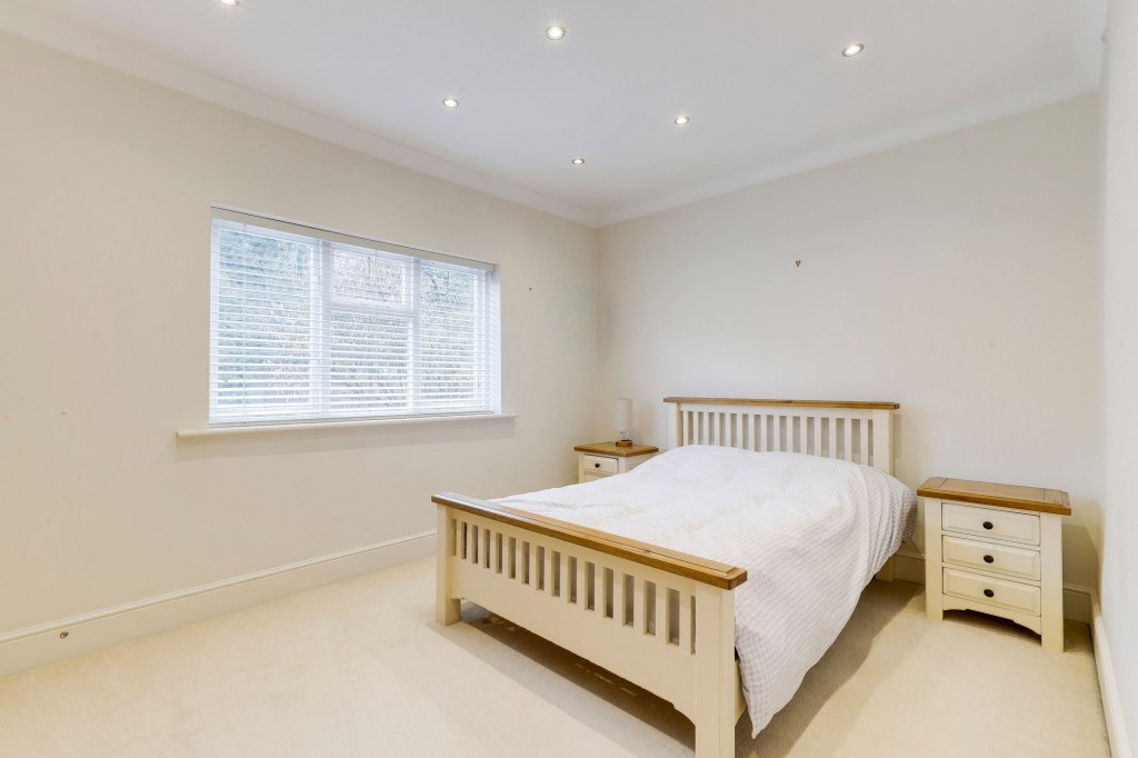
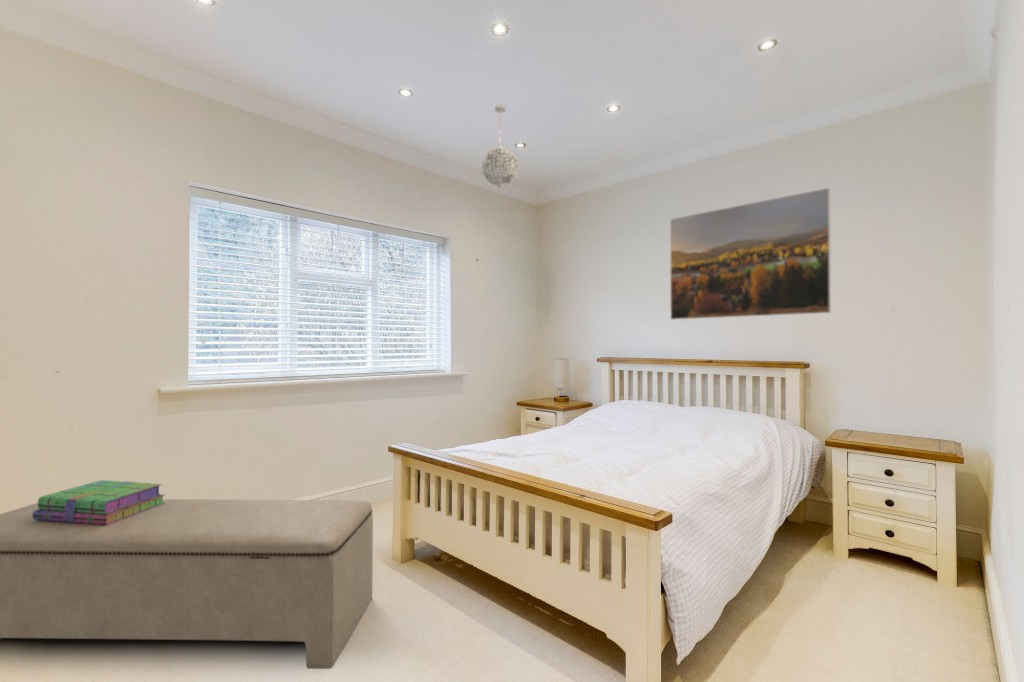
+ pendant light (500, 148)
+ bench (171, 571)
+ stack of books (102, 500)
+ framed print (741, 260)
